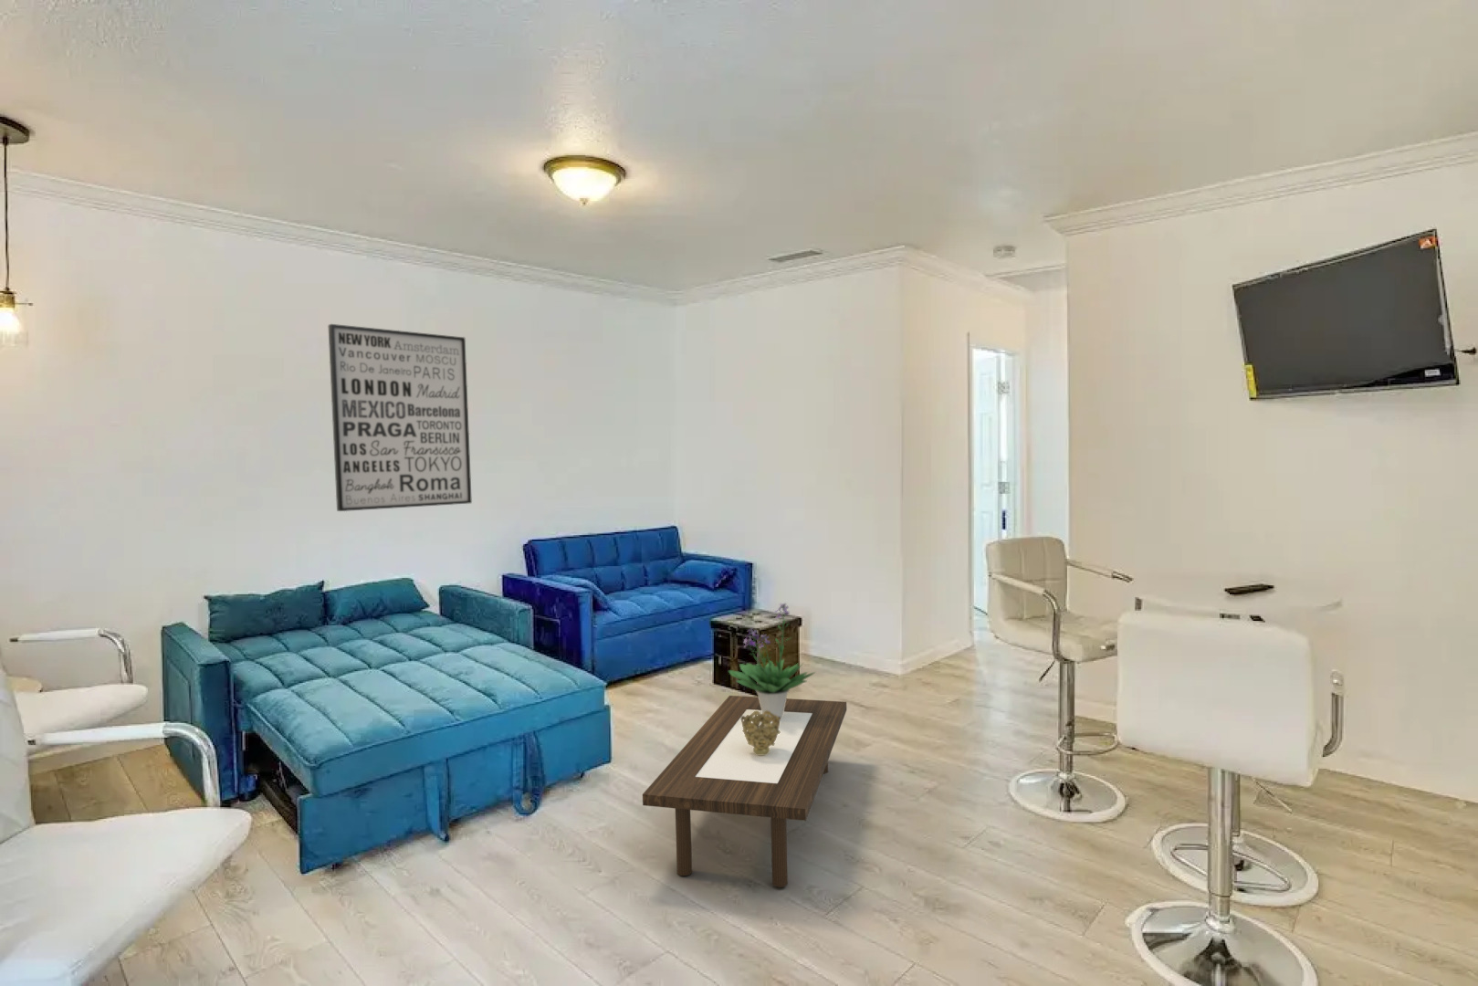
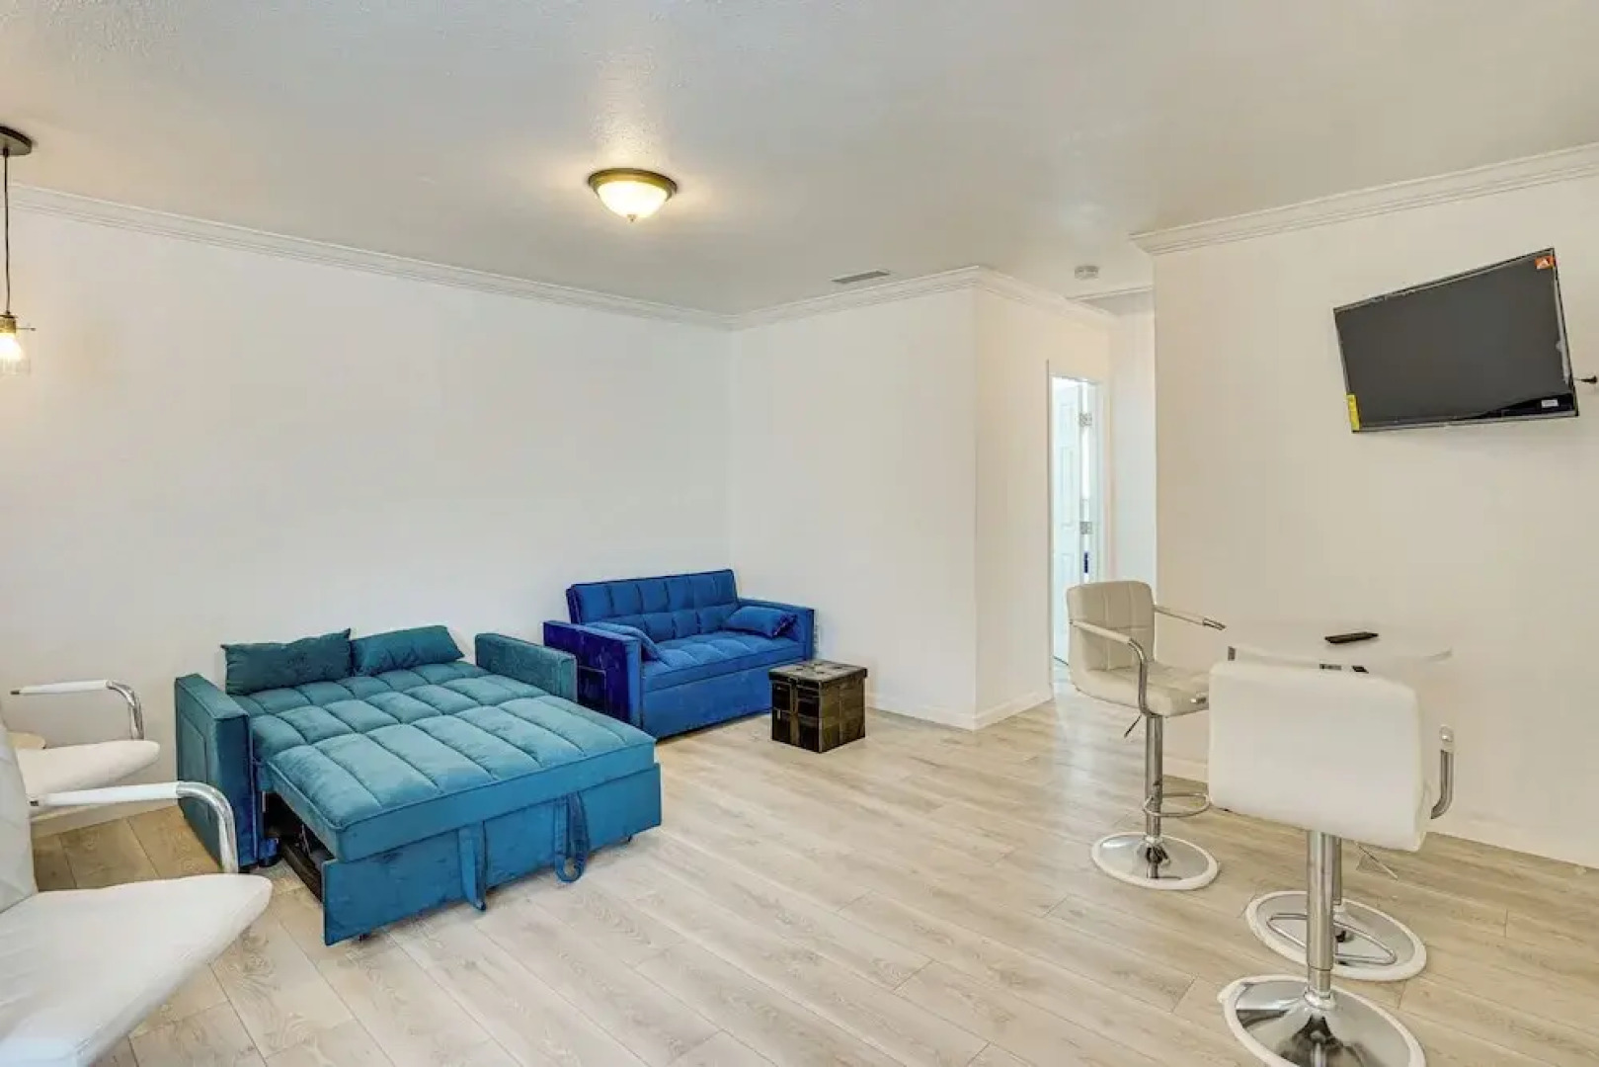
- coffee table (760, 778)
- wall art (404, 419)
- potted plant (771, 660)
- decorative bowl (760, 733)
